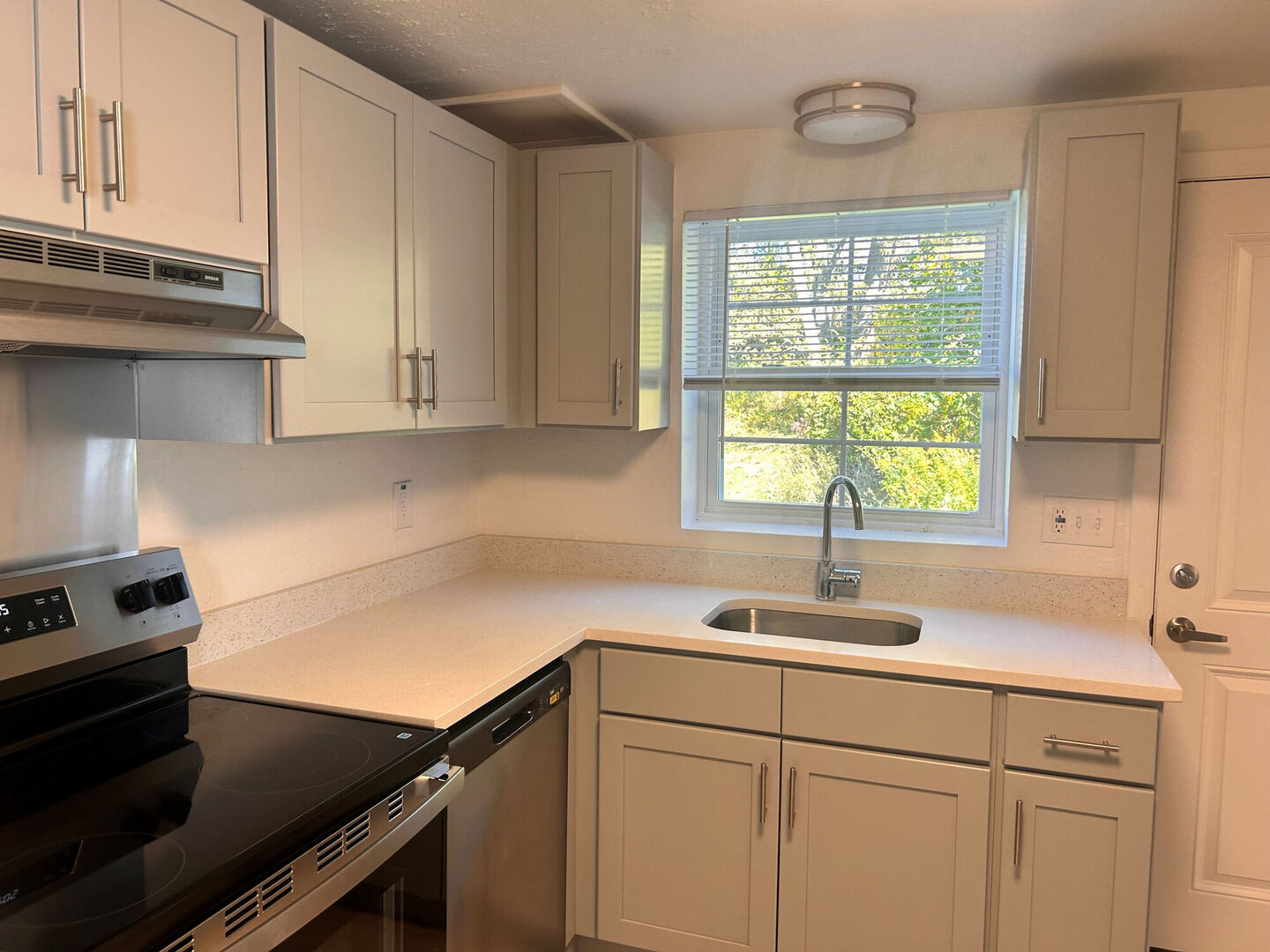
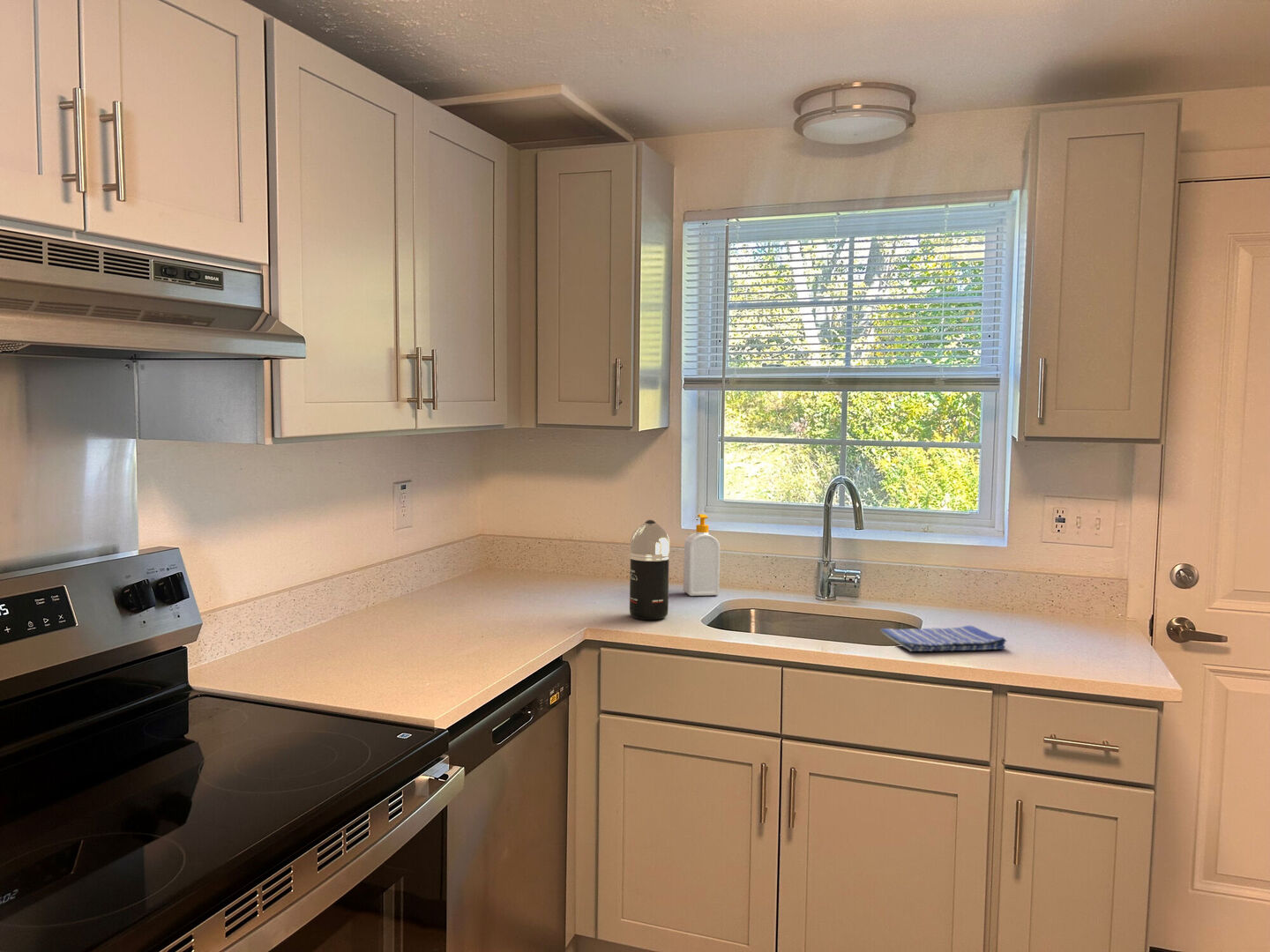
+ spray bottle (649, 568)
+ dish towel (942, 636)
+ soap bottle (701, 554)
